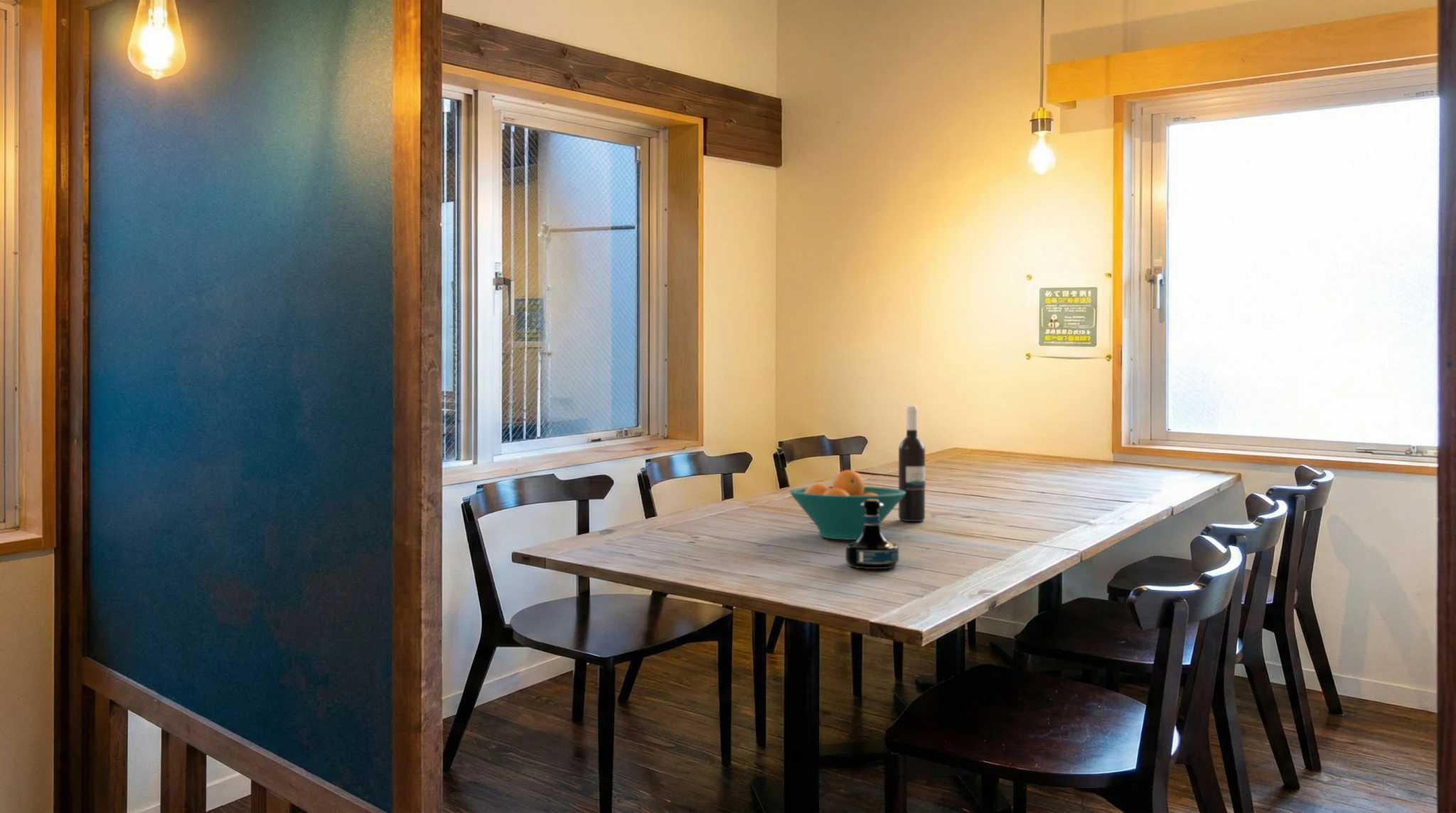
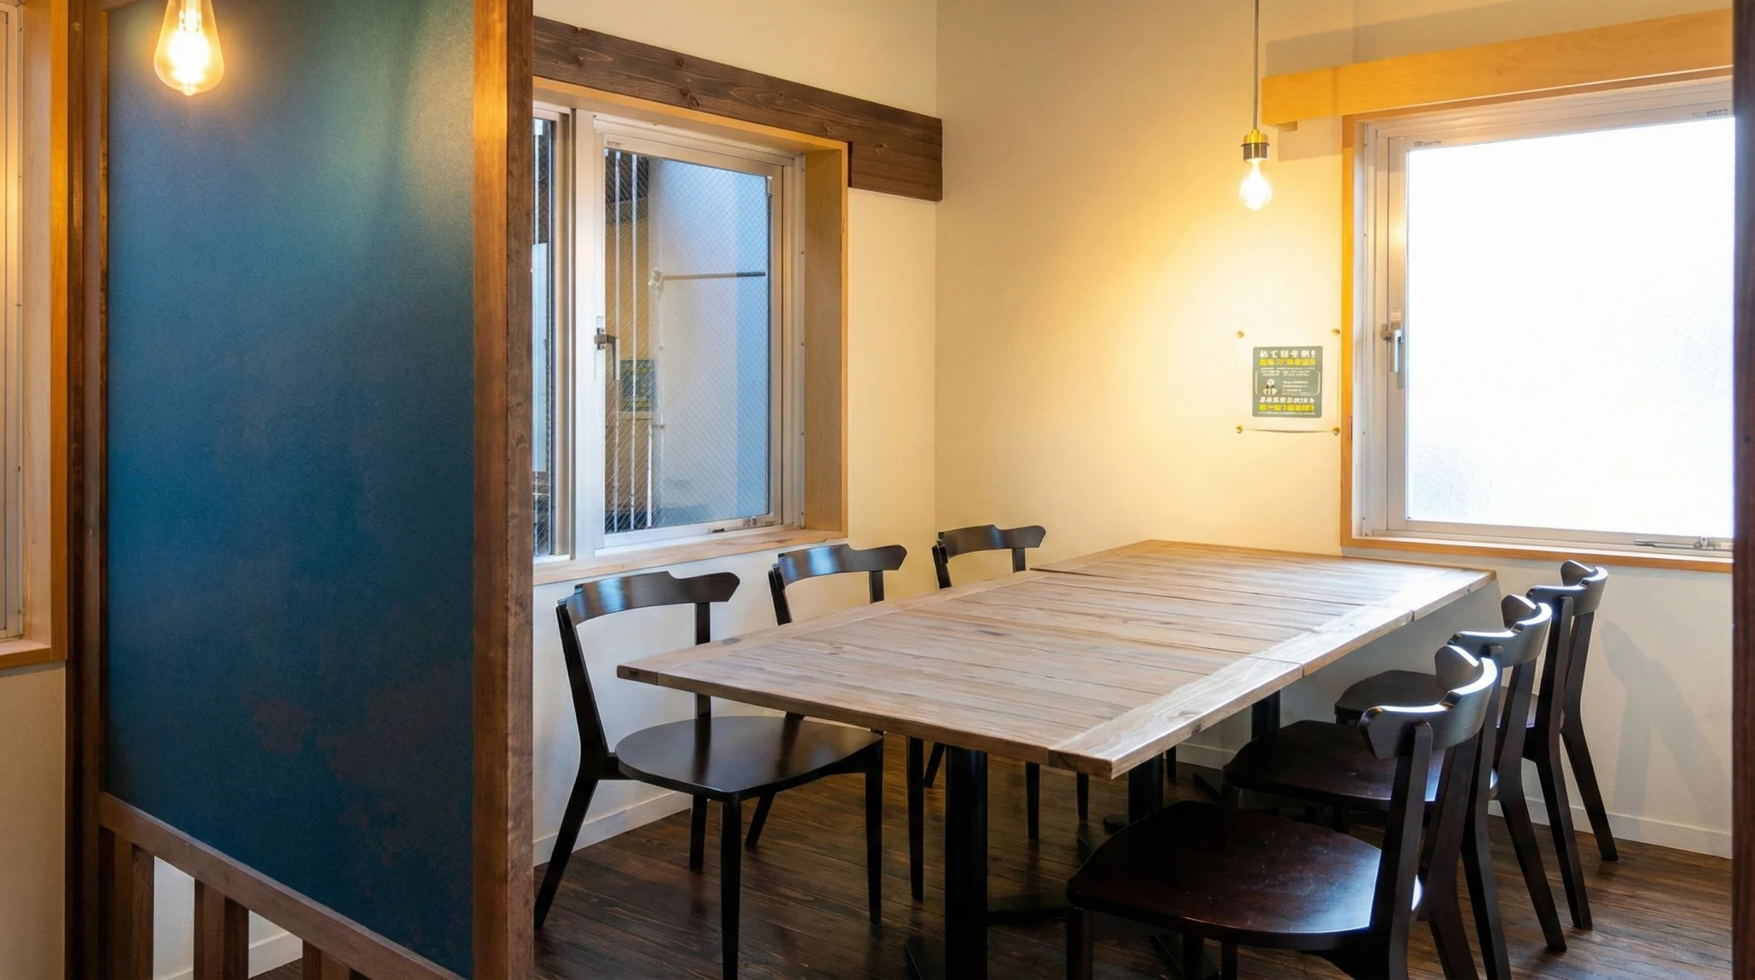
- wine bottle (911, 463)
- tequila bottle (872, 532)
- fruit bowl (847, 503)
